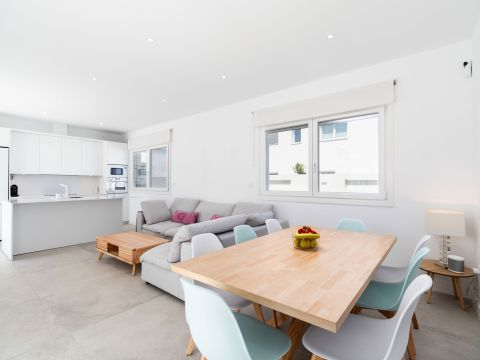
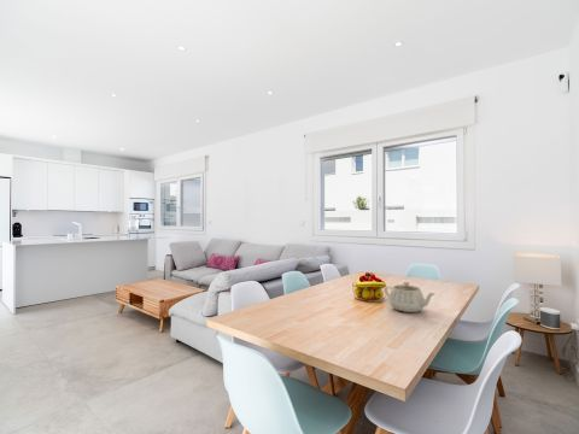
+ teapot (408, 295)
